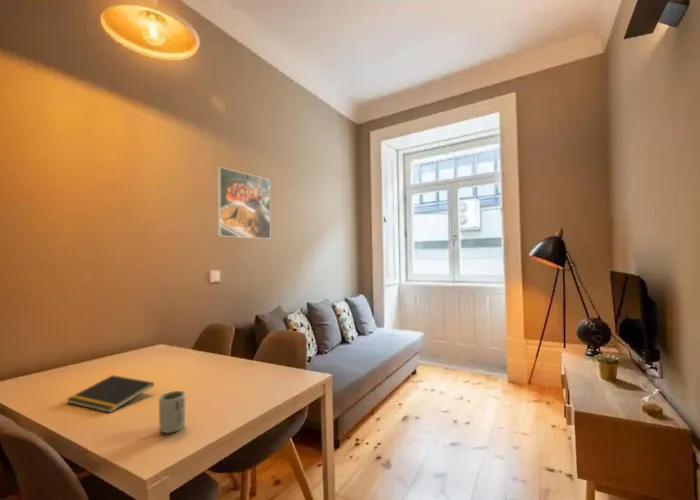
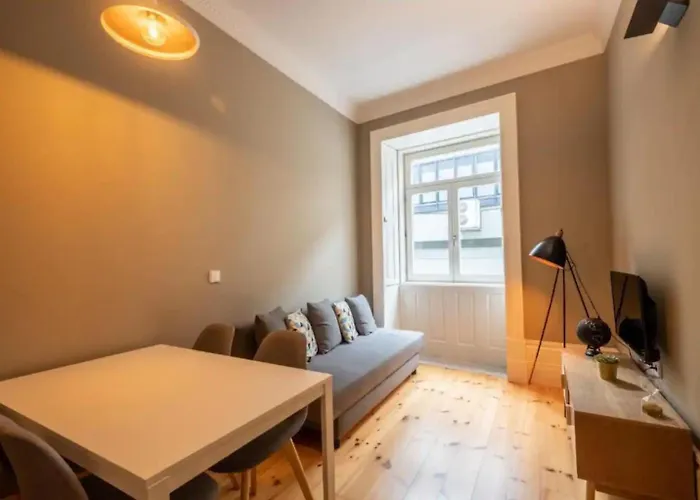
- notepad (111, 392)
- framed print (245, 205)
- cup (172, 411)
